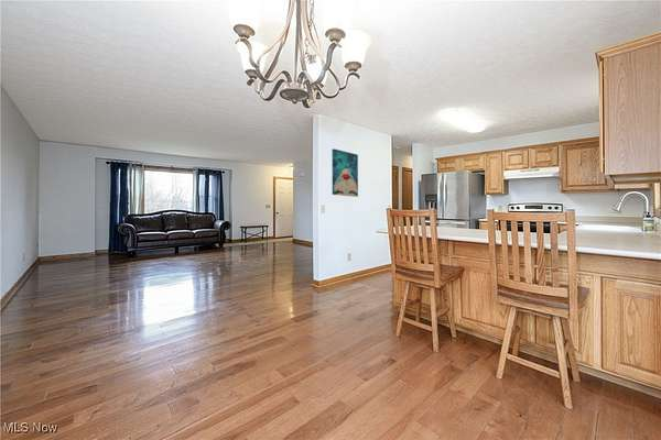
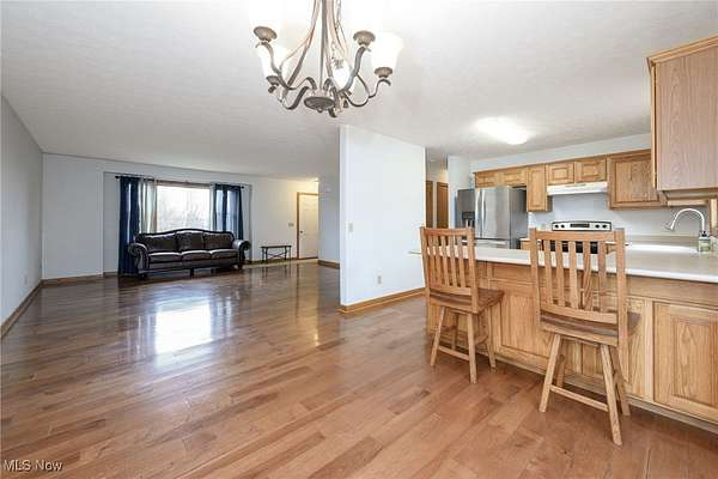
- wall art (345, 174)
